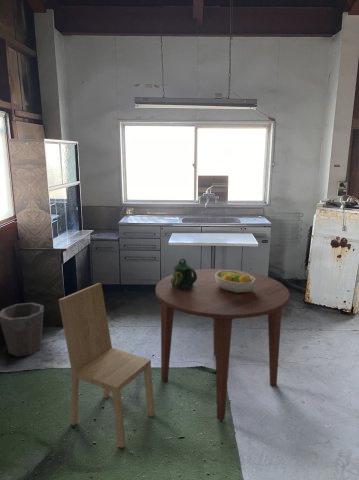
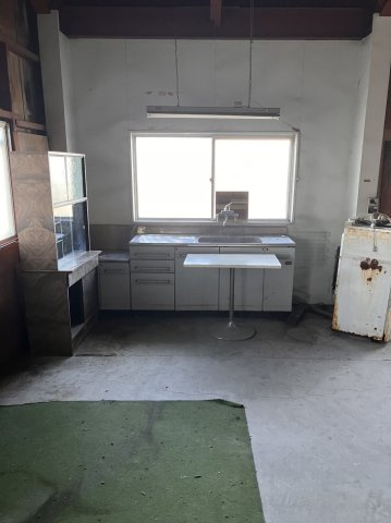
- ceramic pitcher (185, 272)
- dining table (219, 336)
- fruit bowl (234, 279)
- waste bin (23, 329)
- dining chair (109, 359)
